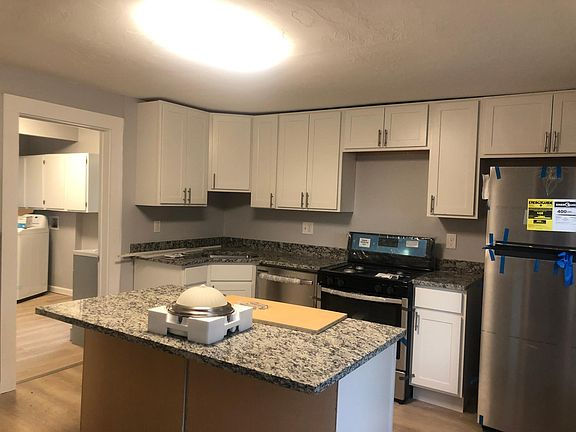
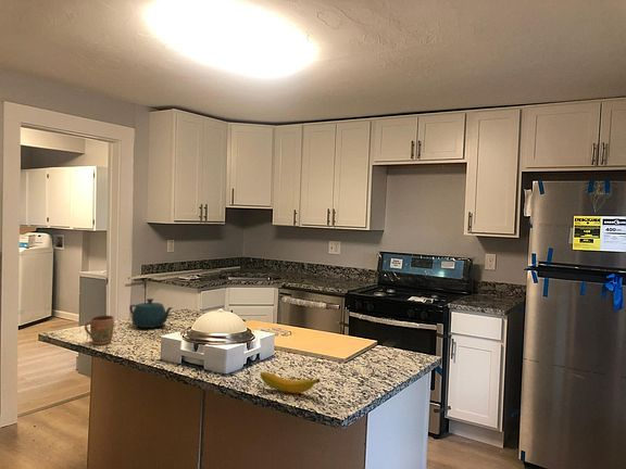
+ mug (100, 329)
+ teapot (150, 312)
+ banana (289, 382)
